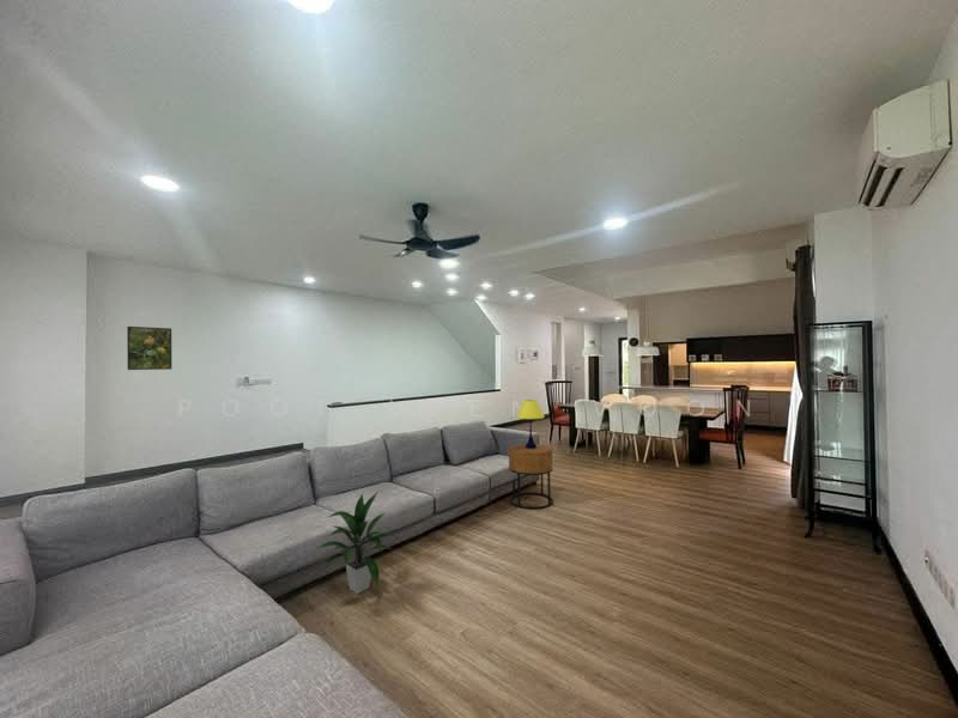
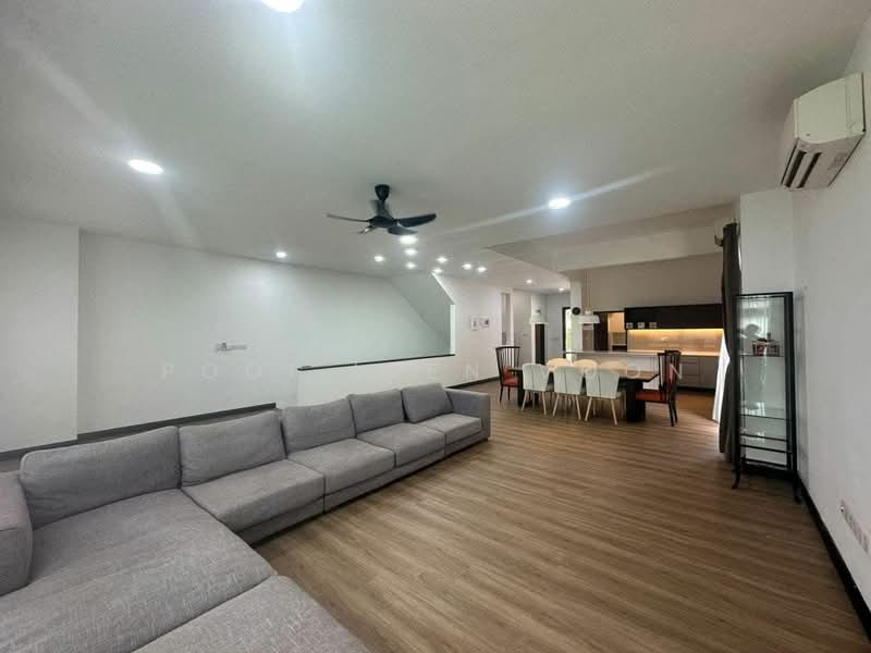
- indoor plant (358, 543)
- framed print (150, 348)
- table lamp (530, 422)
- side table (530, 474)
